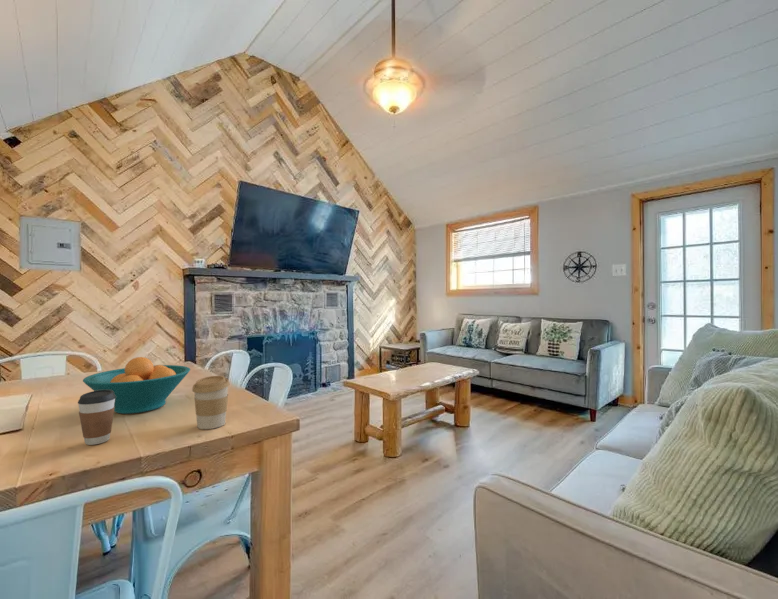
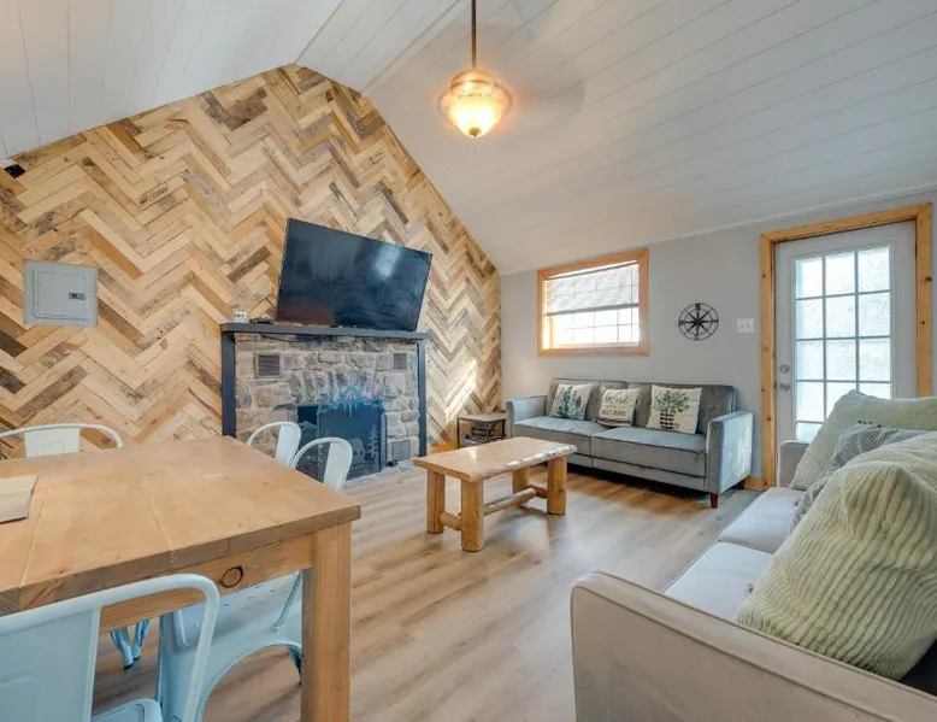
- coffee cup (97, 417)
- coffee cup (211, 401)
- fruit bowl (140, 382)
